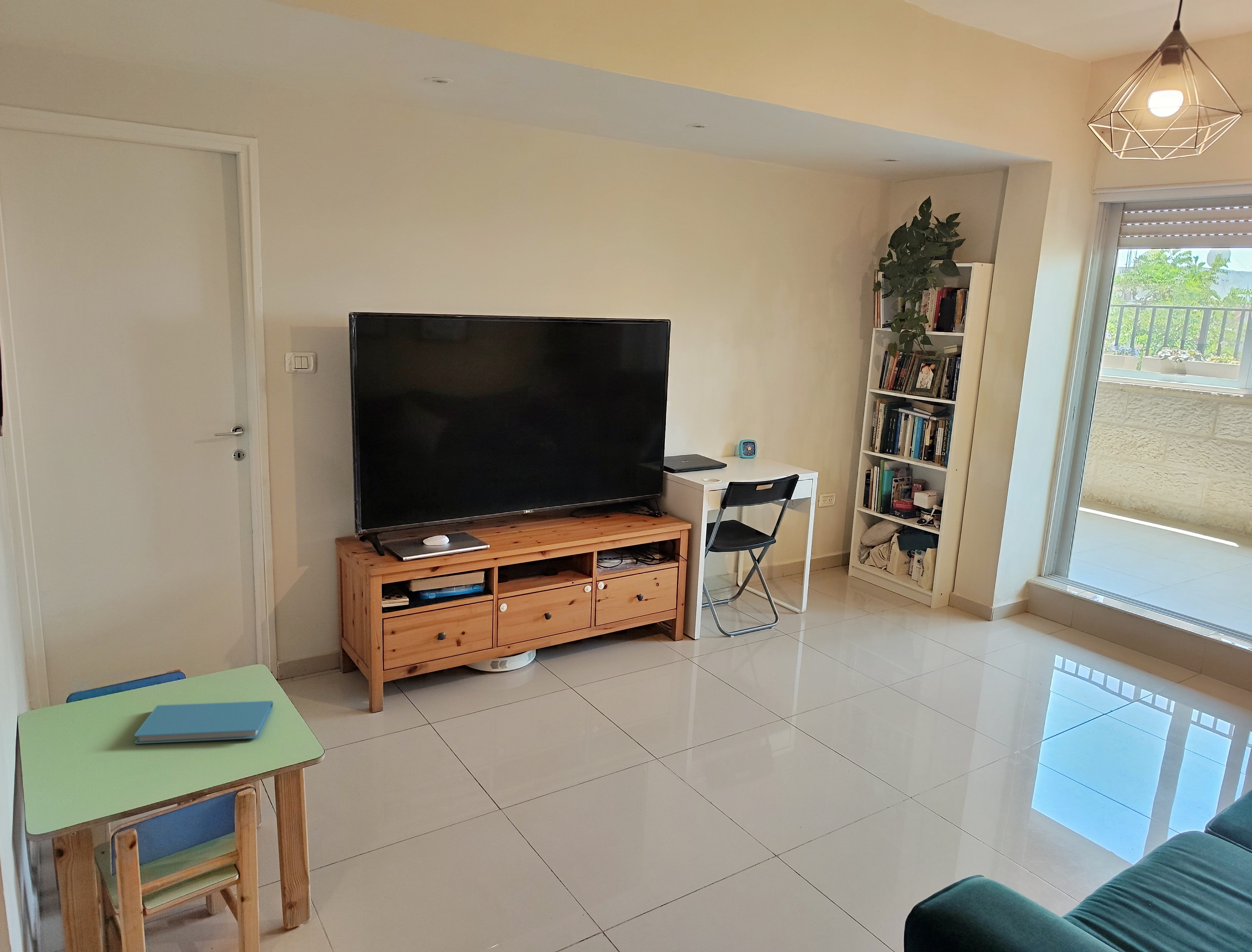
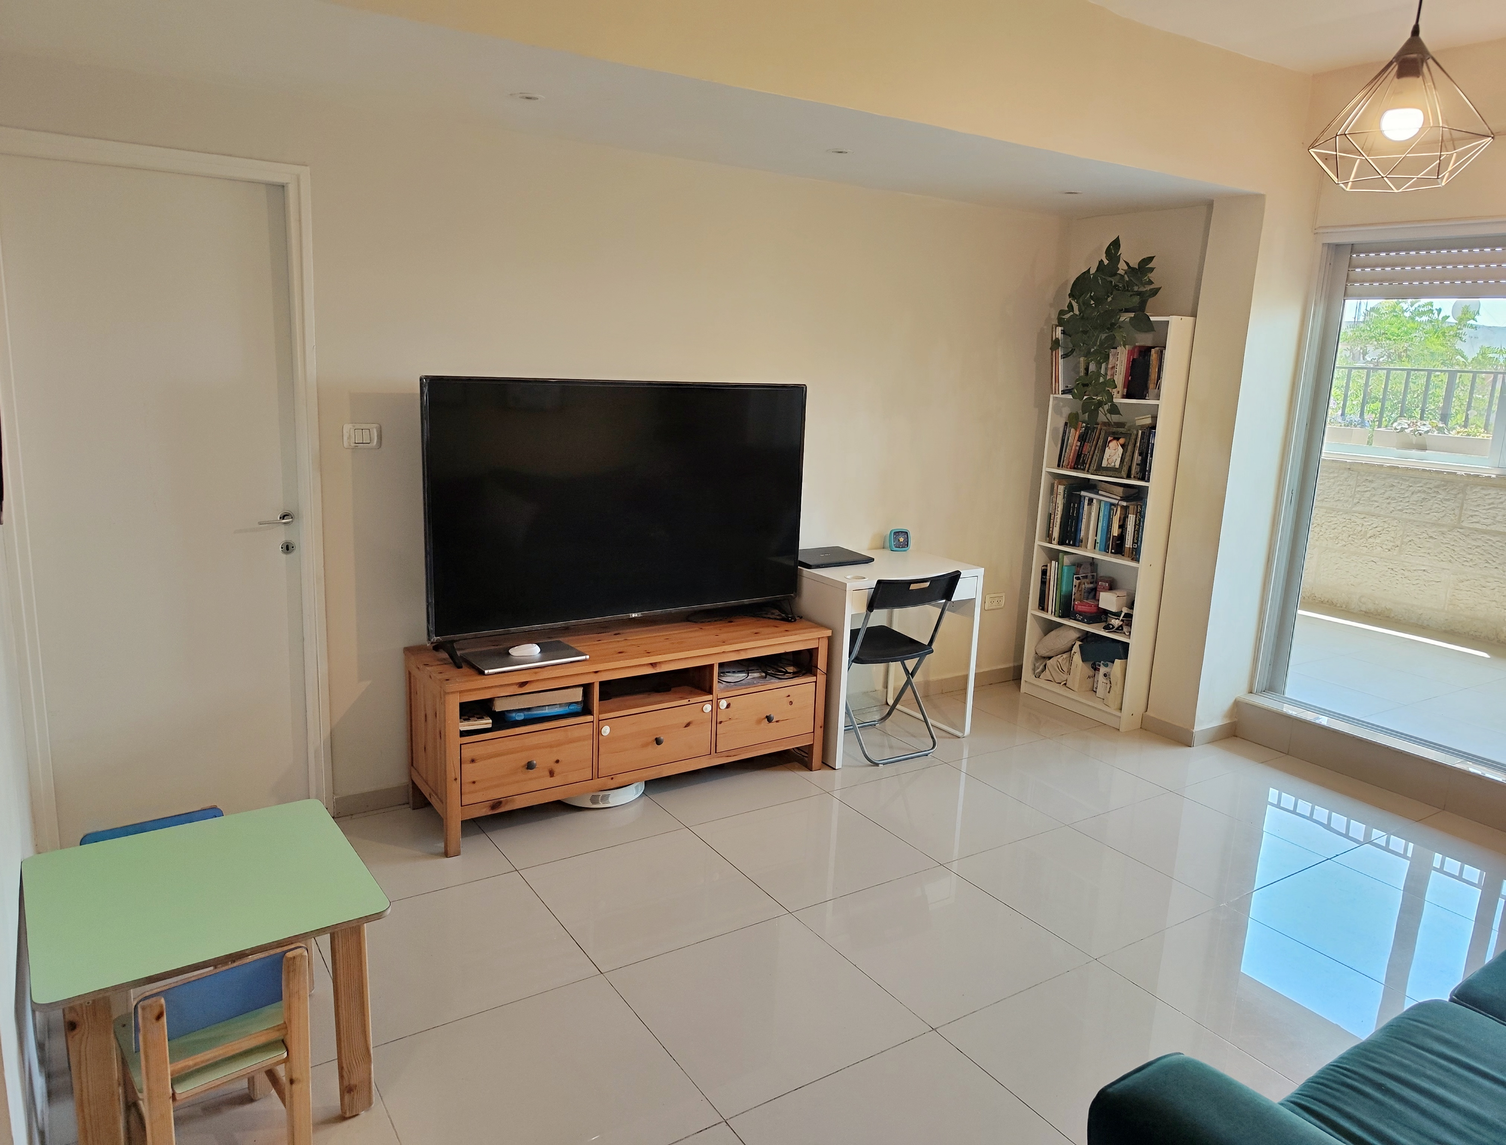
- book (207, 720)
